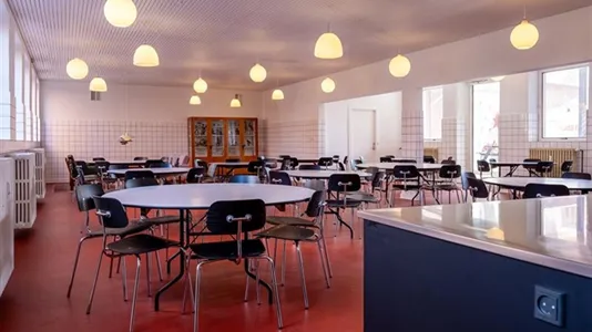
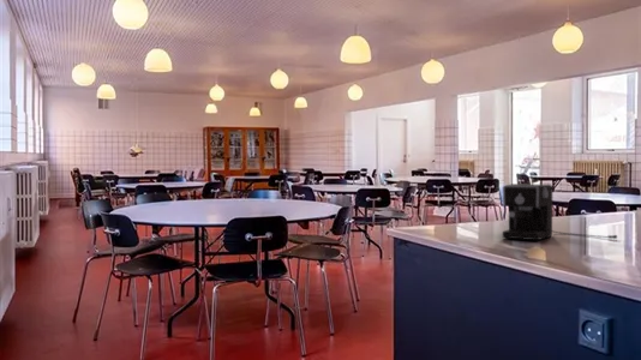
+ coffee maker (551, 211)
